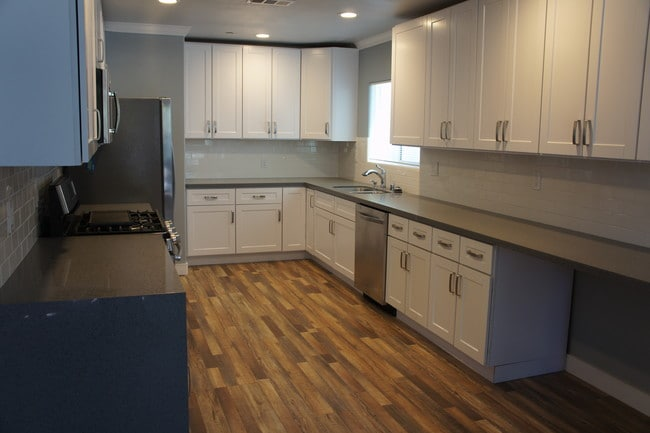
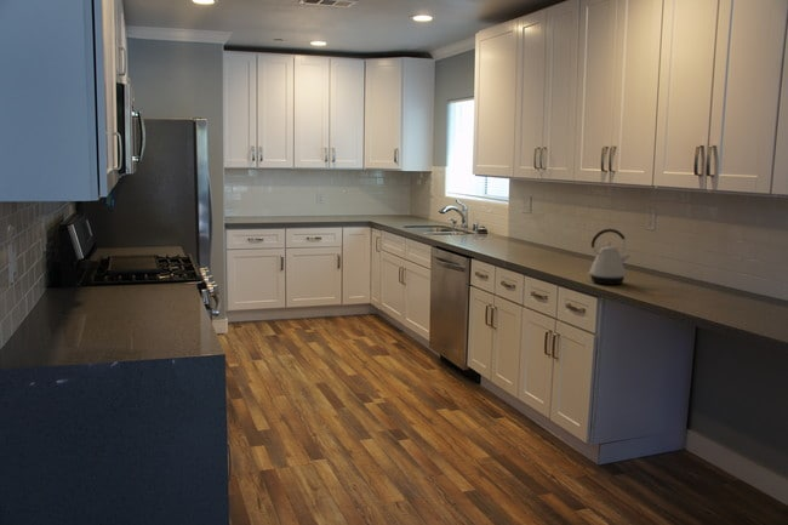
+ kettle (609, 255)
